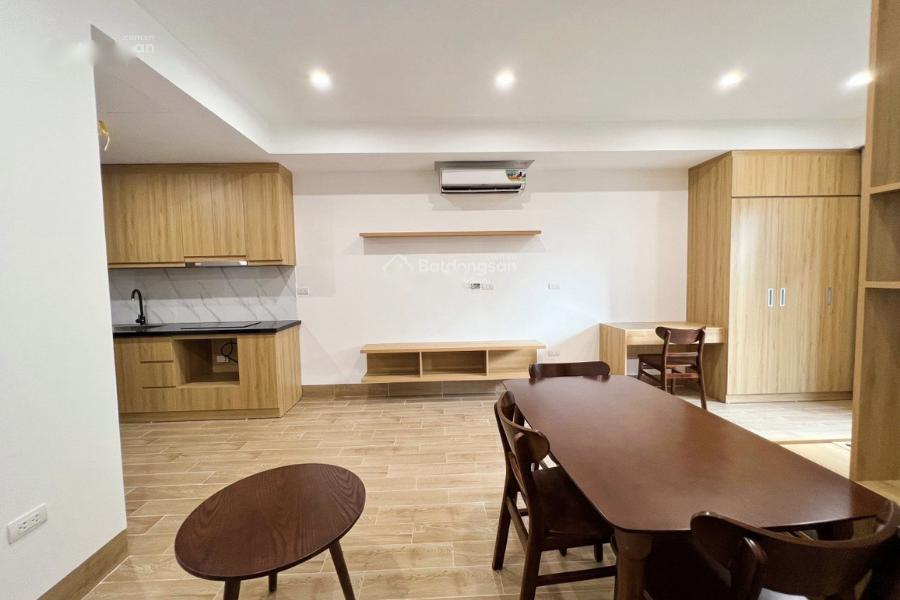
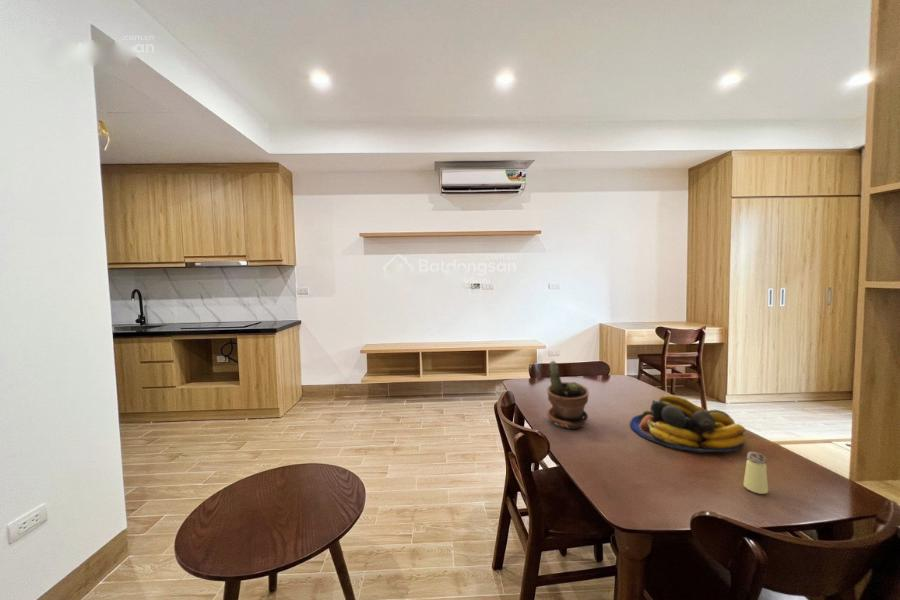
+ potted plant (567, 391)
+ fruit bowl (682, 415)
+ saltshaker (756, 471)
